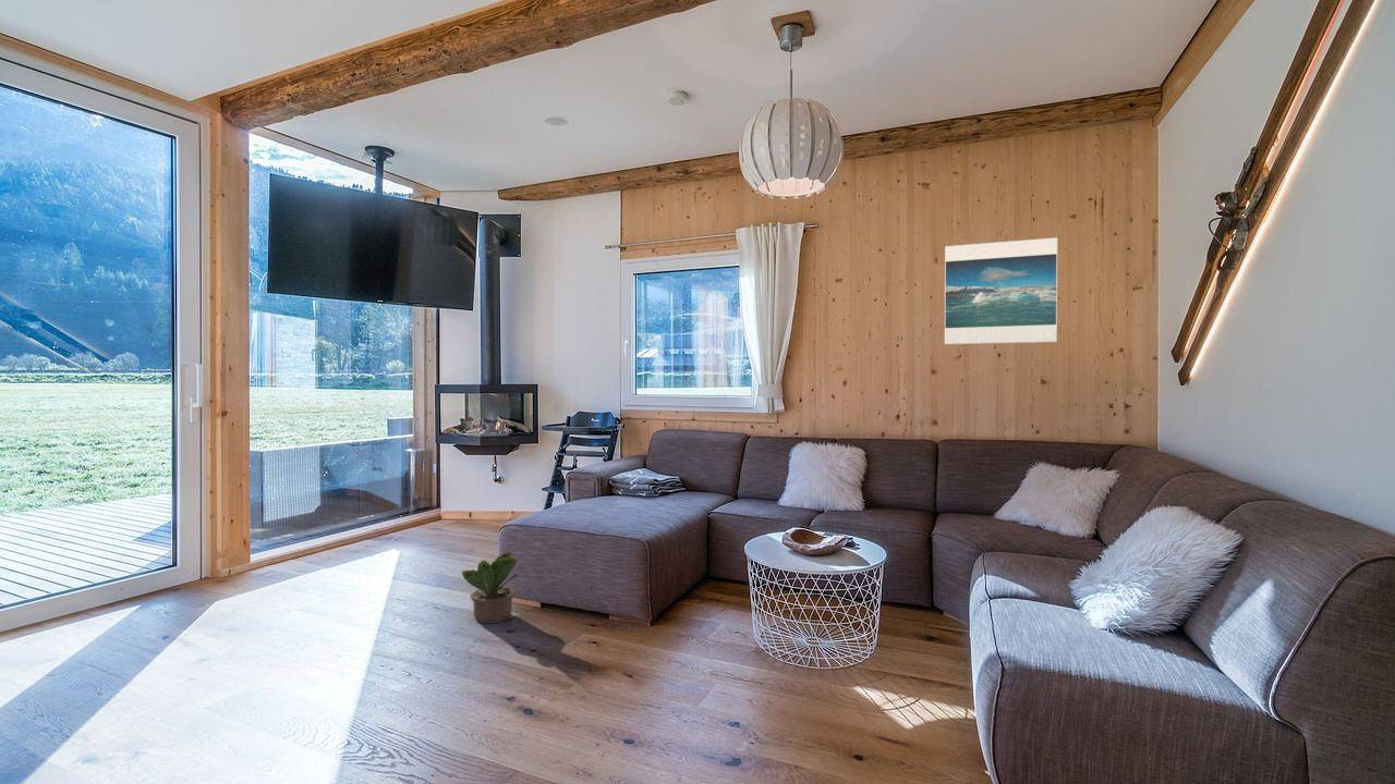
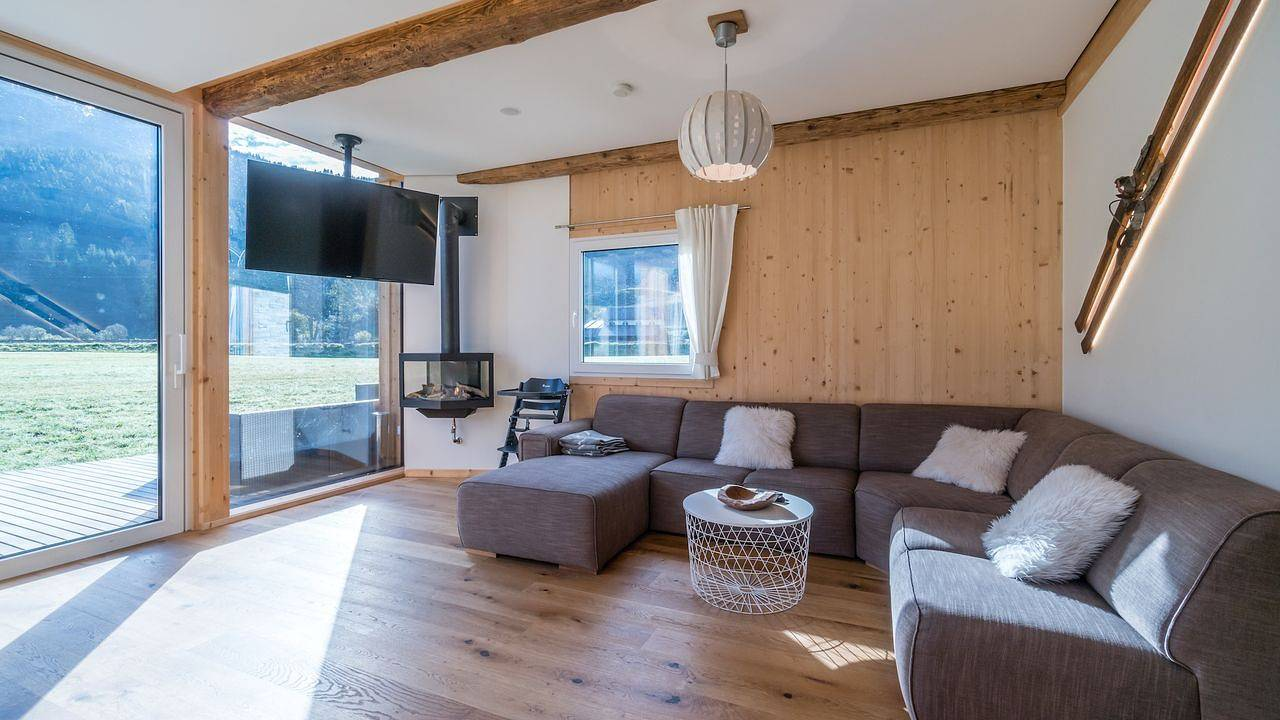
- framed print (998, 292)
- potted plant (492, 585)
